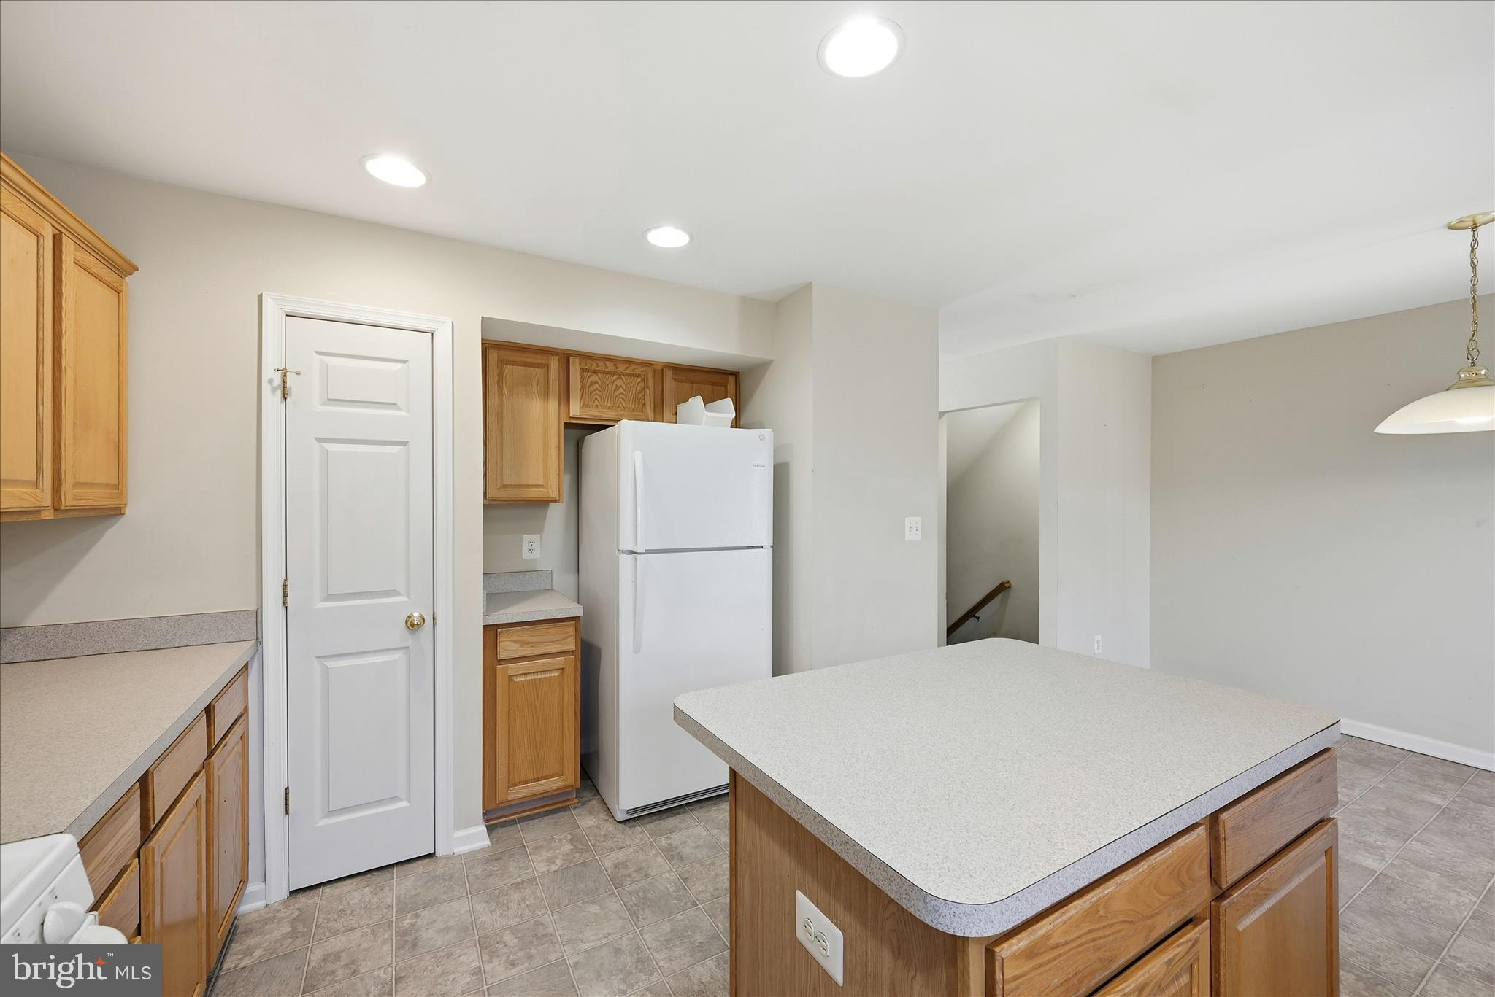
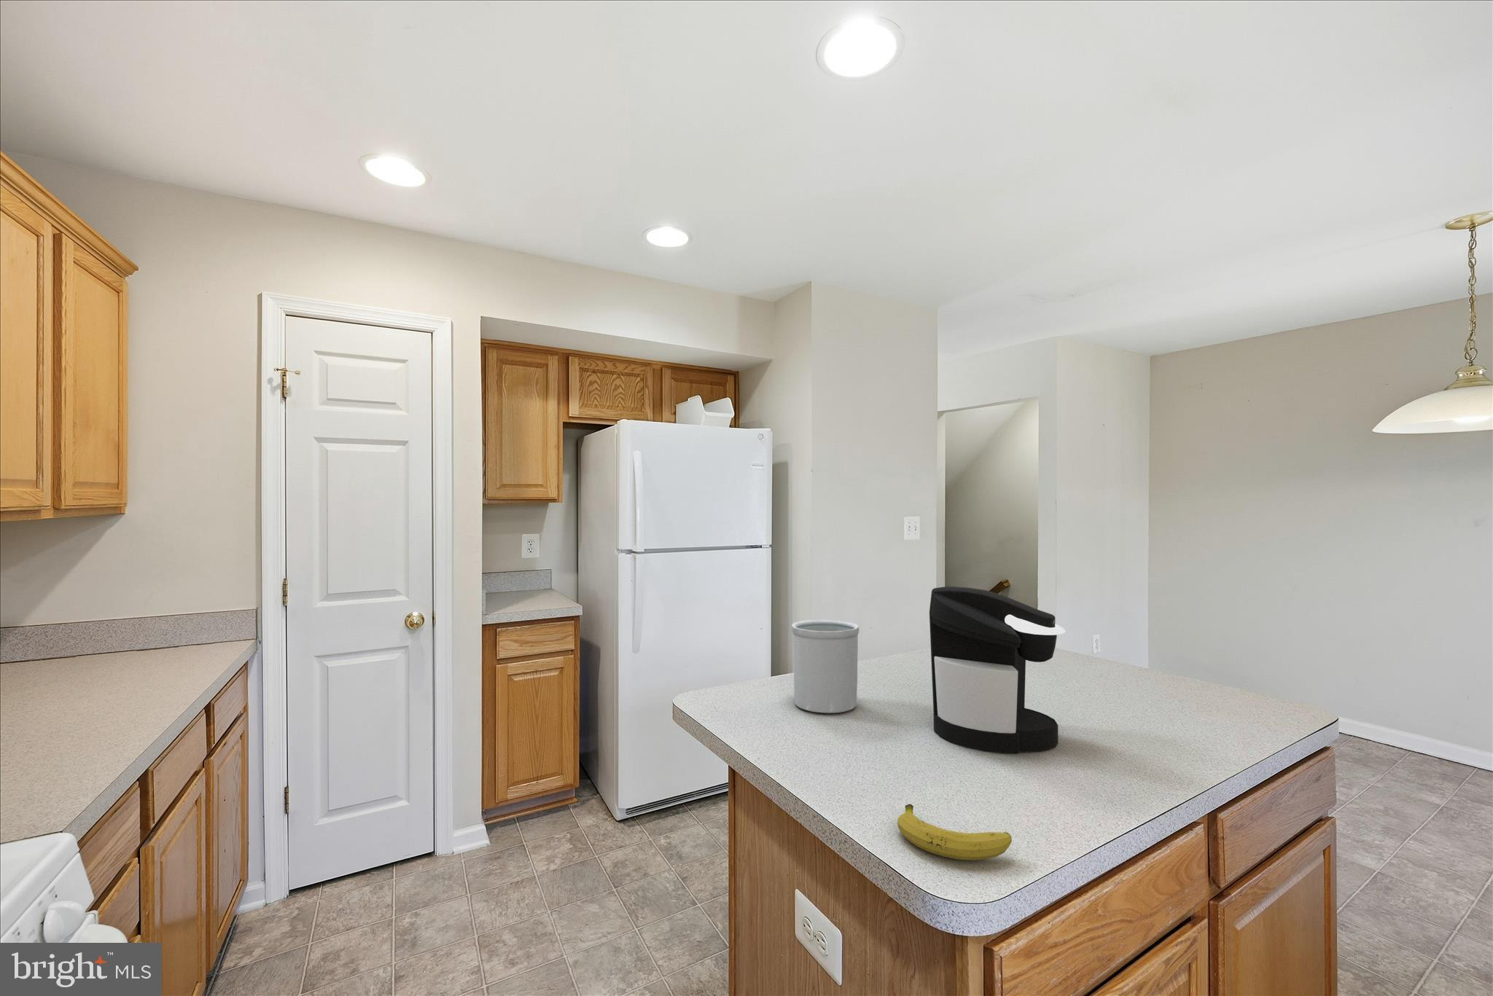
+ utensil holder (825, 664)
+ coffee maker (995, 661)
+ fruit (942, 828)
